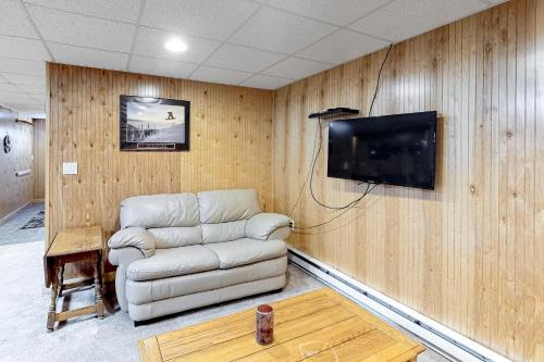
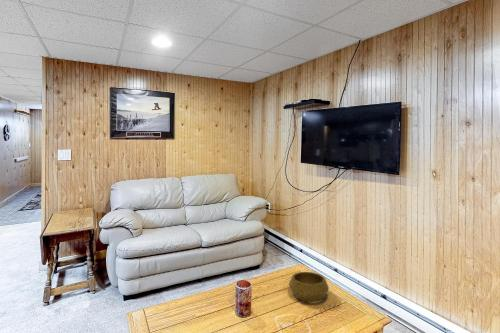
+ decorative bowl (308, 286)
